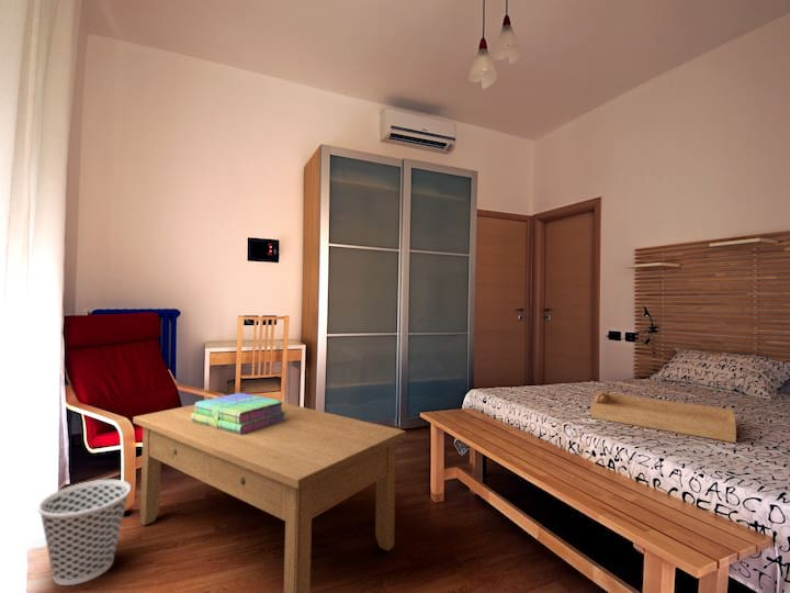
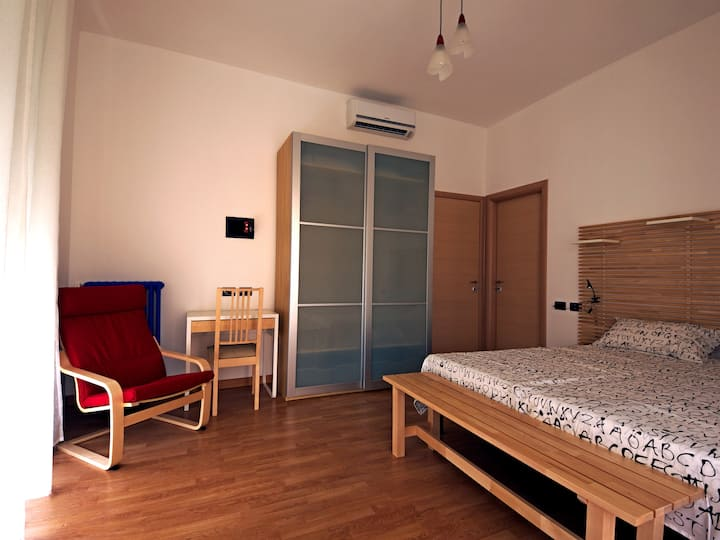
- serving tray (659, 411)
- stack of books (239, 411)
- wastebasket (86, 532)
- coffee table (262, 478)
